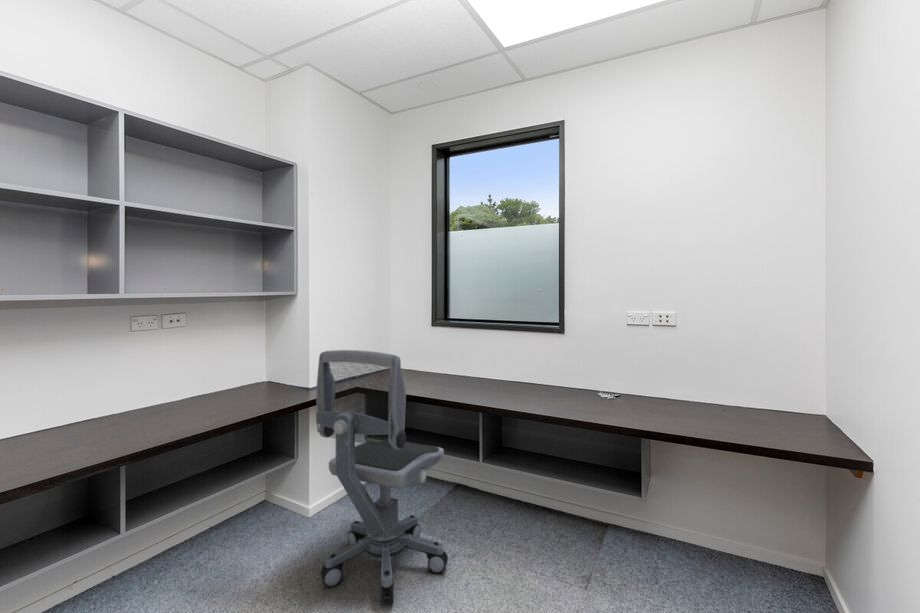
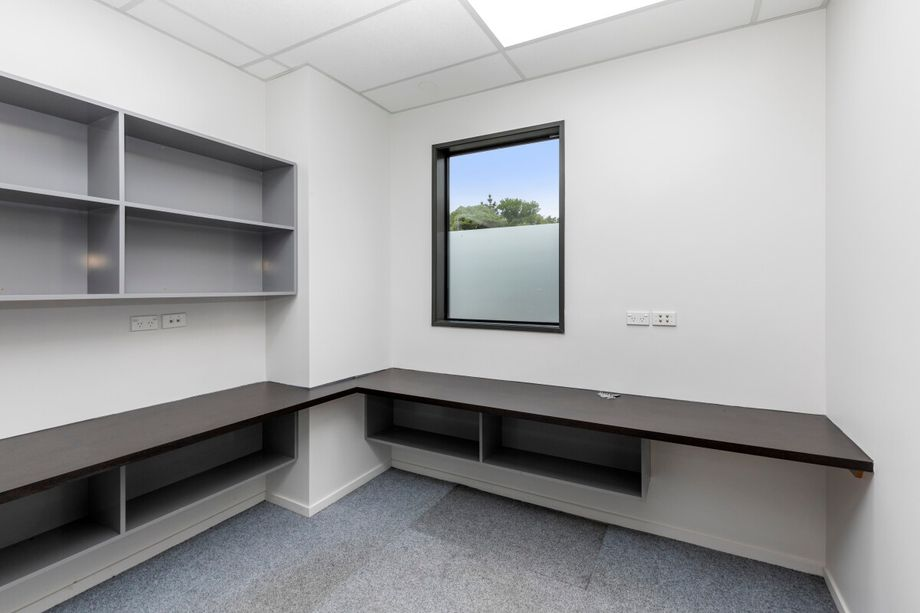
- office chair (383, 458)
